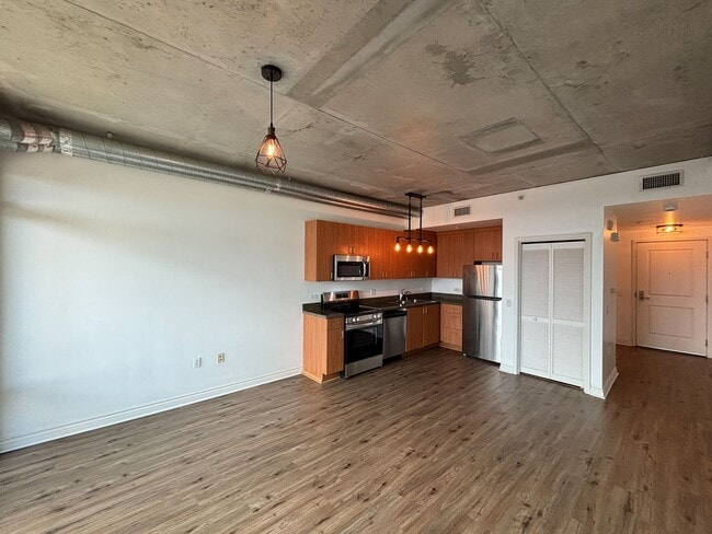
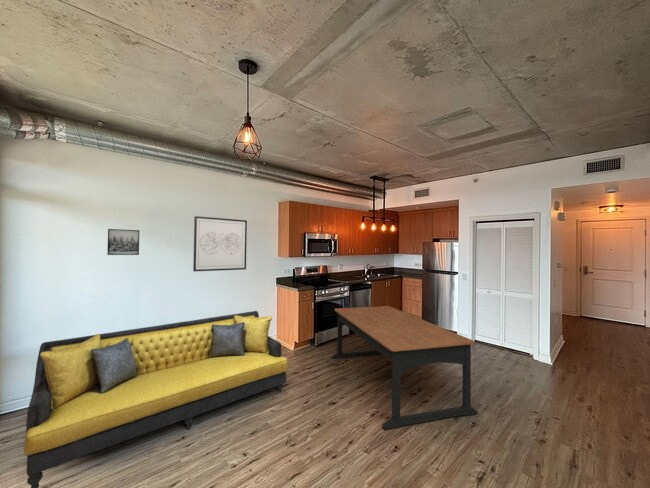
+ wall art (221, 244)
+ dining table (389, 350)
+ sofa (180, 369)
+ wall art (123, 242)
